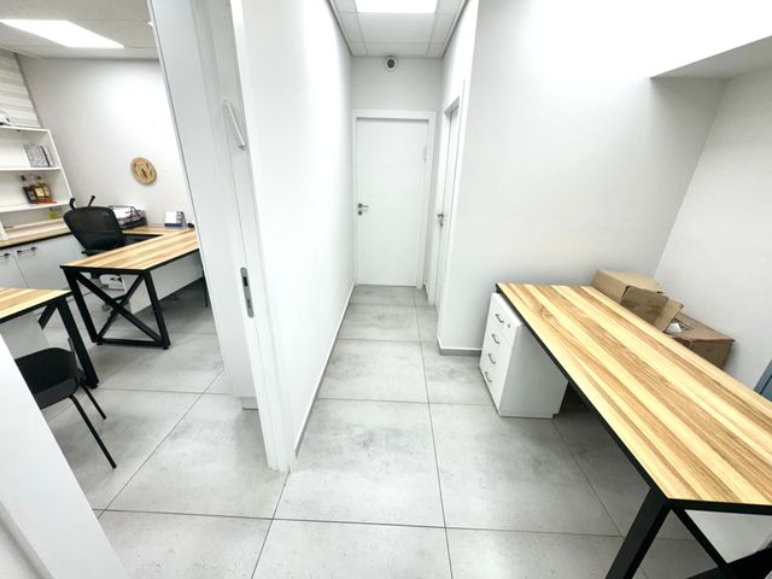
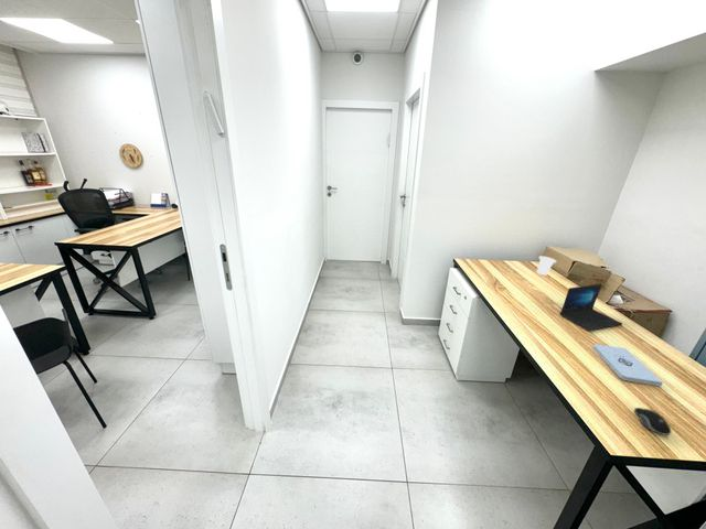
+ cup (545, 266)
+ laptop (593, 304)
+ notepad (623, 363)
+ computer mouse (653, 419)
